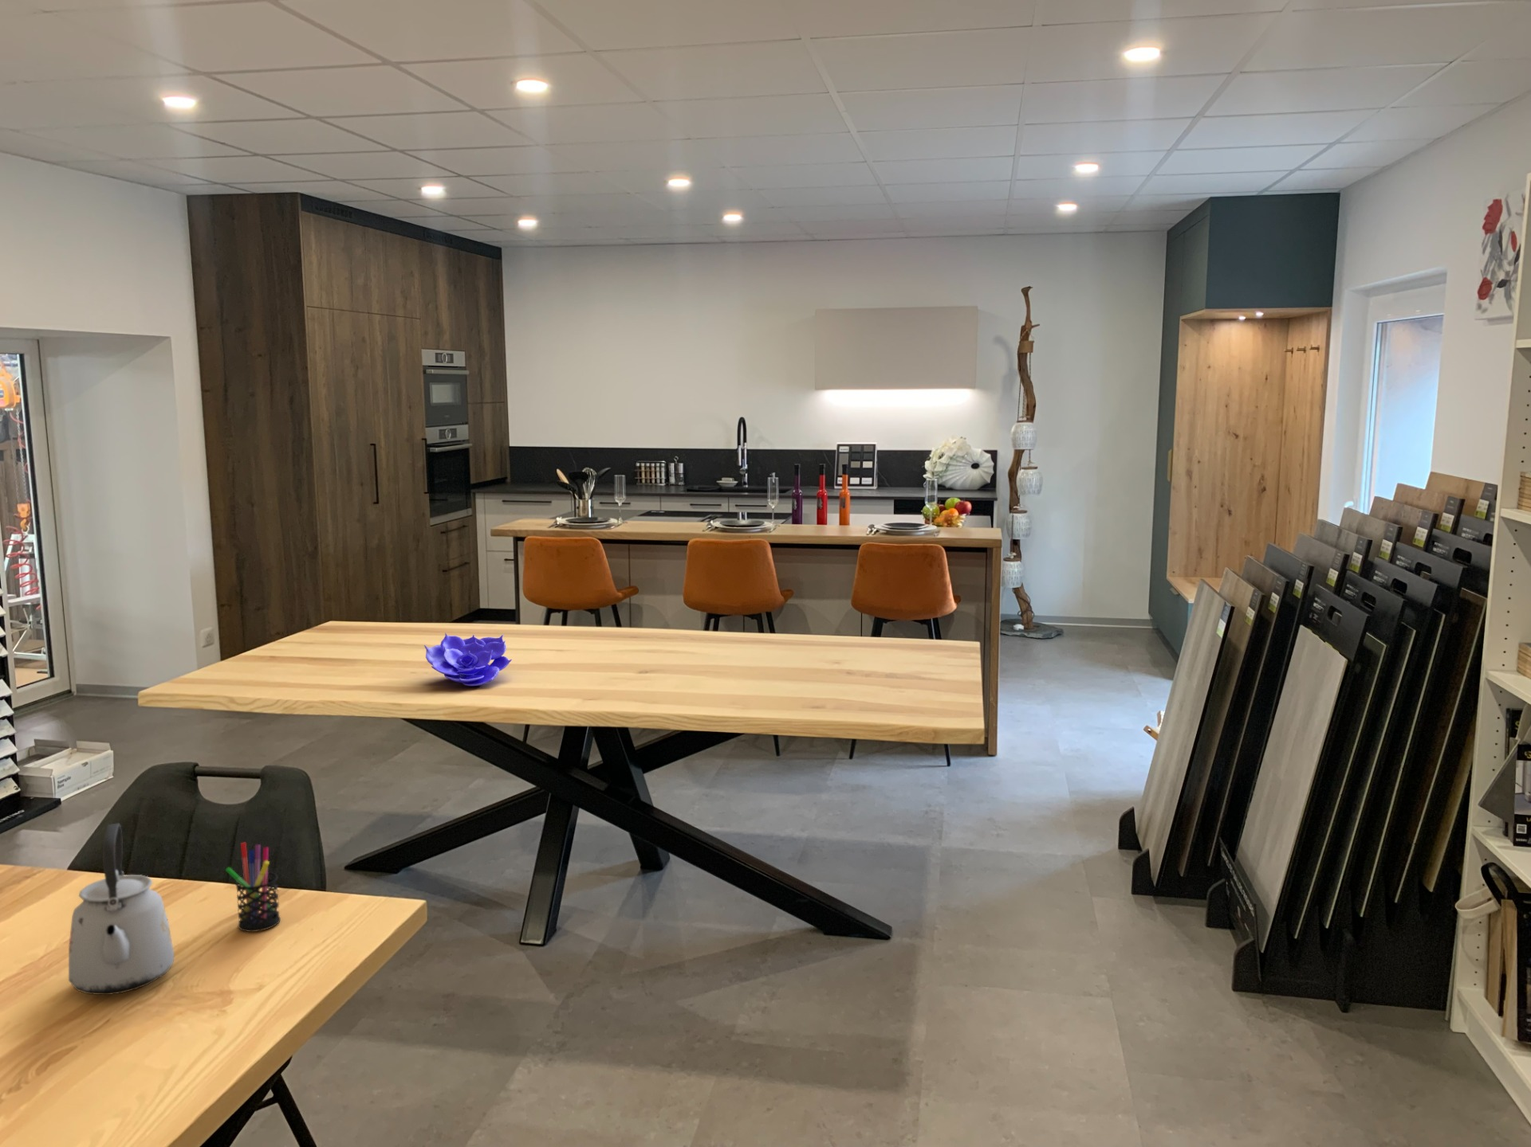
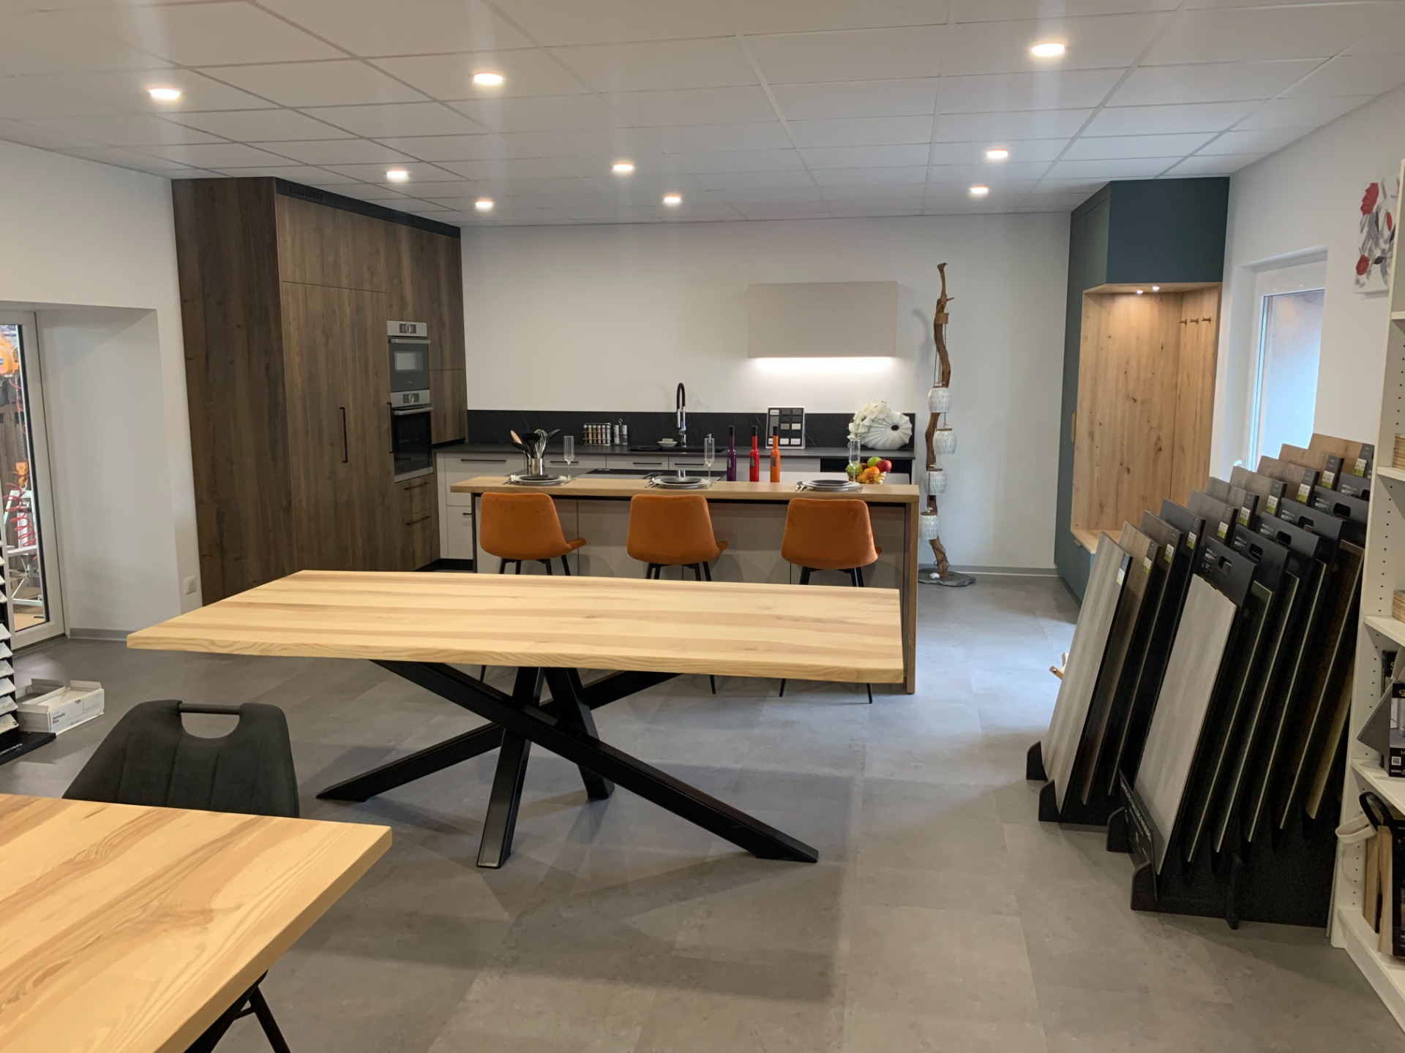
- decorative bowl (467, 657)
- pen holder (251, 886)
- kettle (116, 912)
